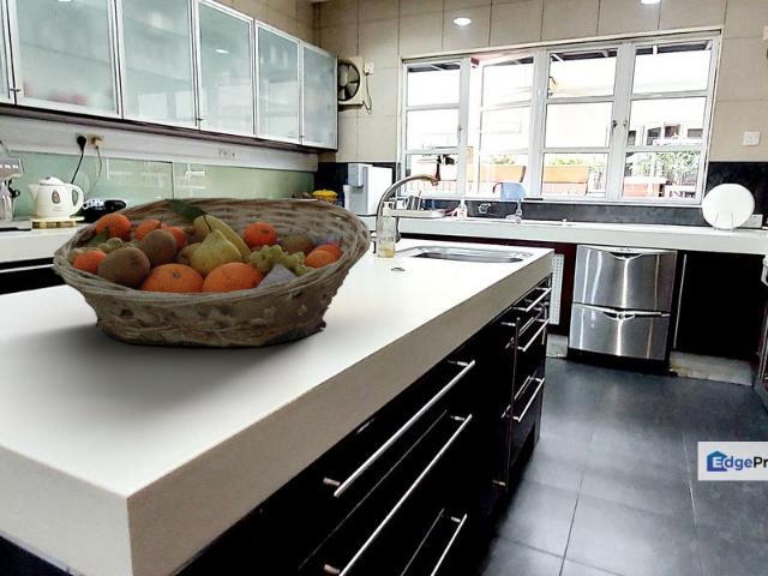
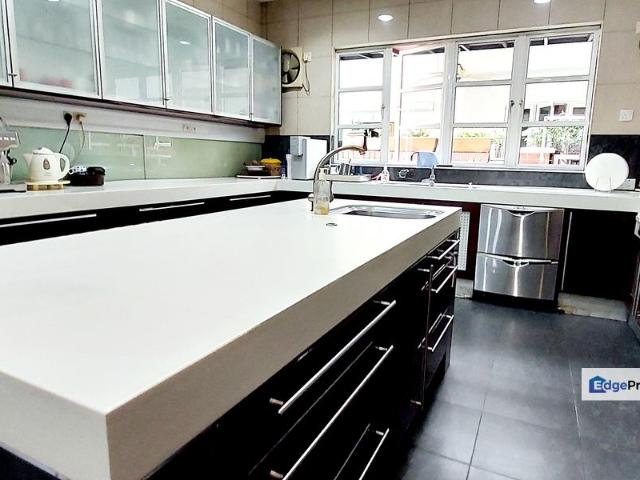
- fruit basket (220, 260)
